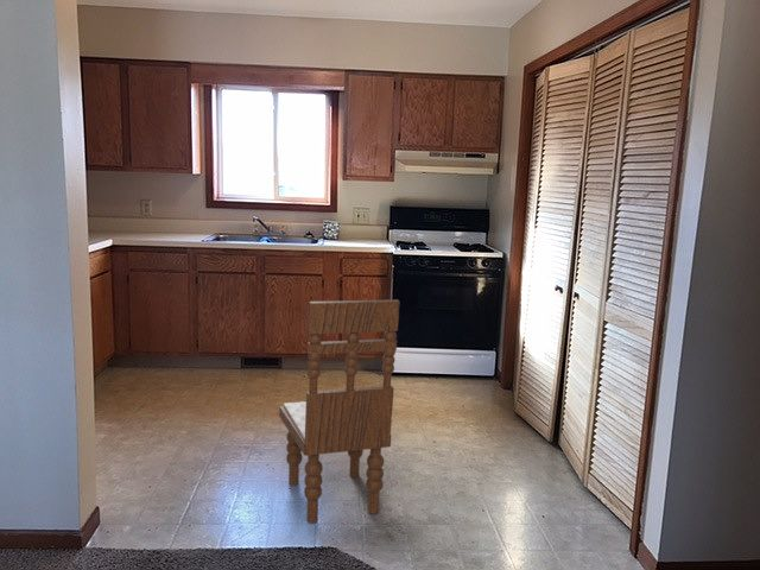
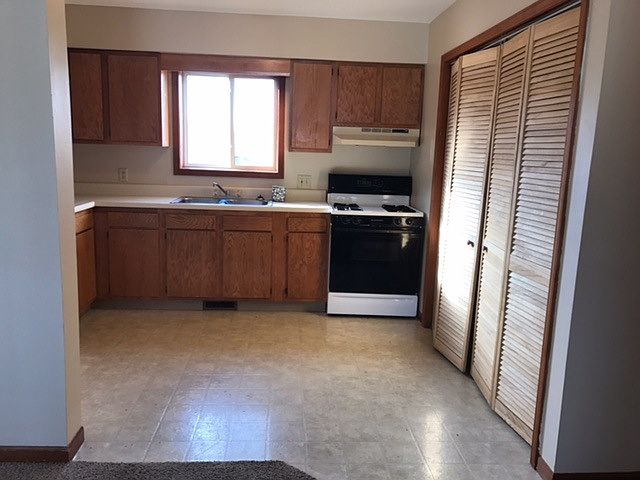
- dining chair (337, 398)
